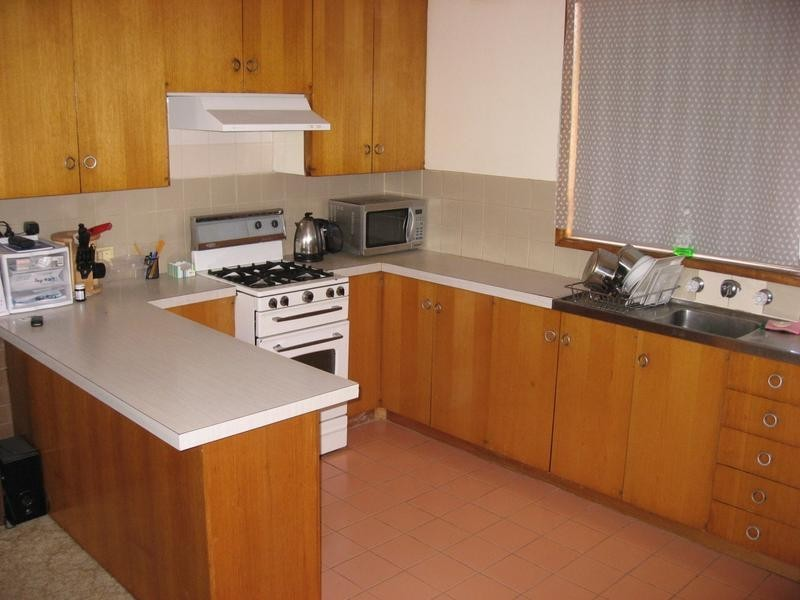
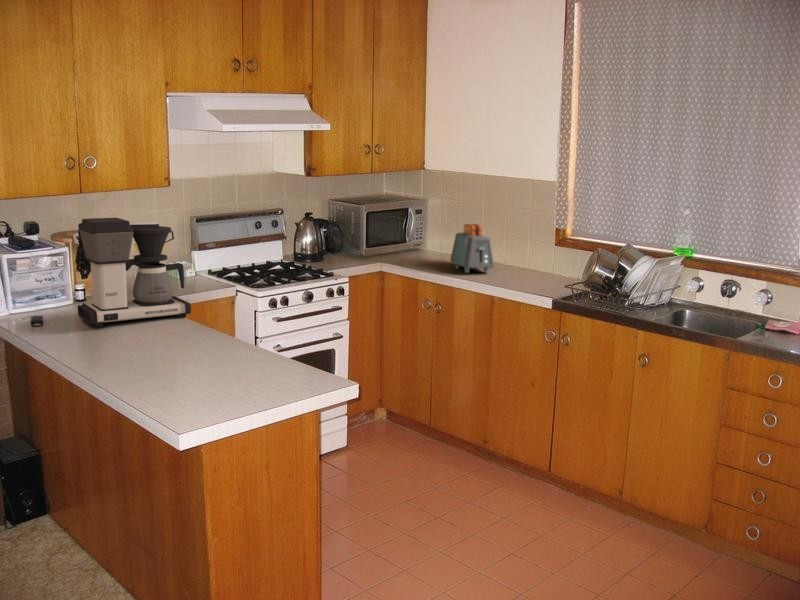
+ coffee maker (132, 265)
+ toaster (472, 247)
